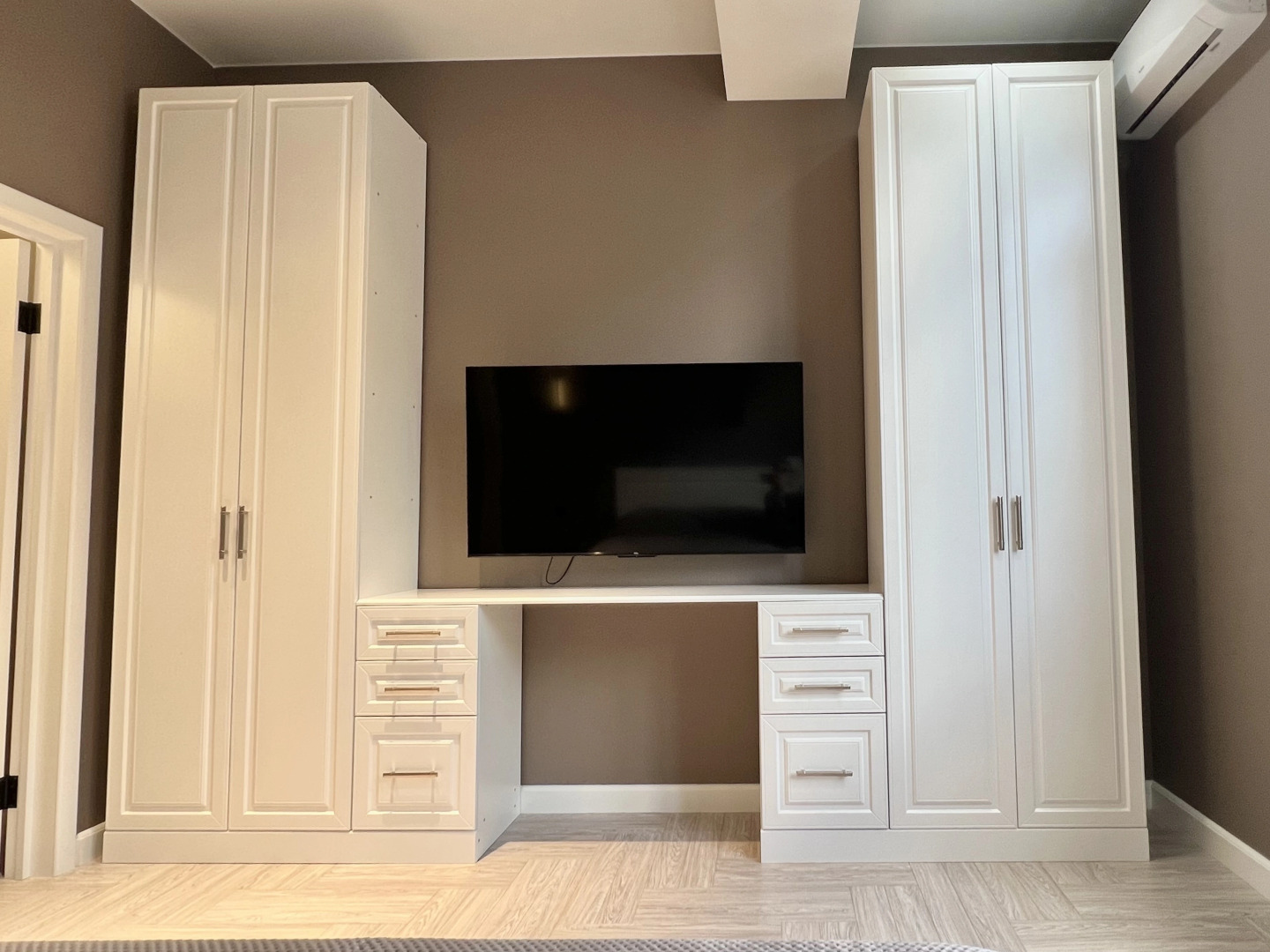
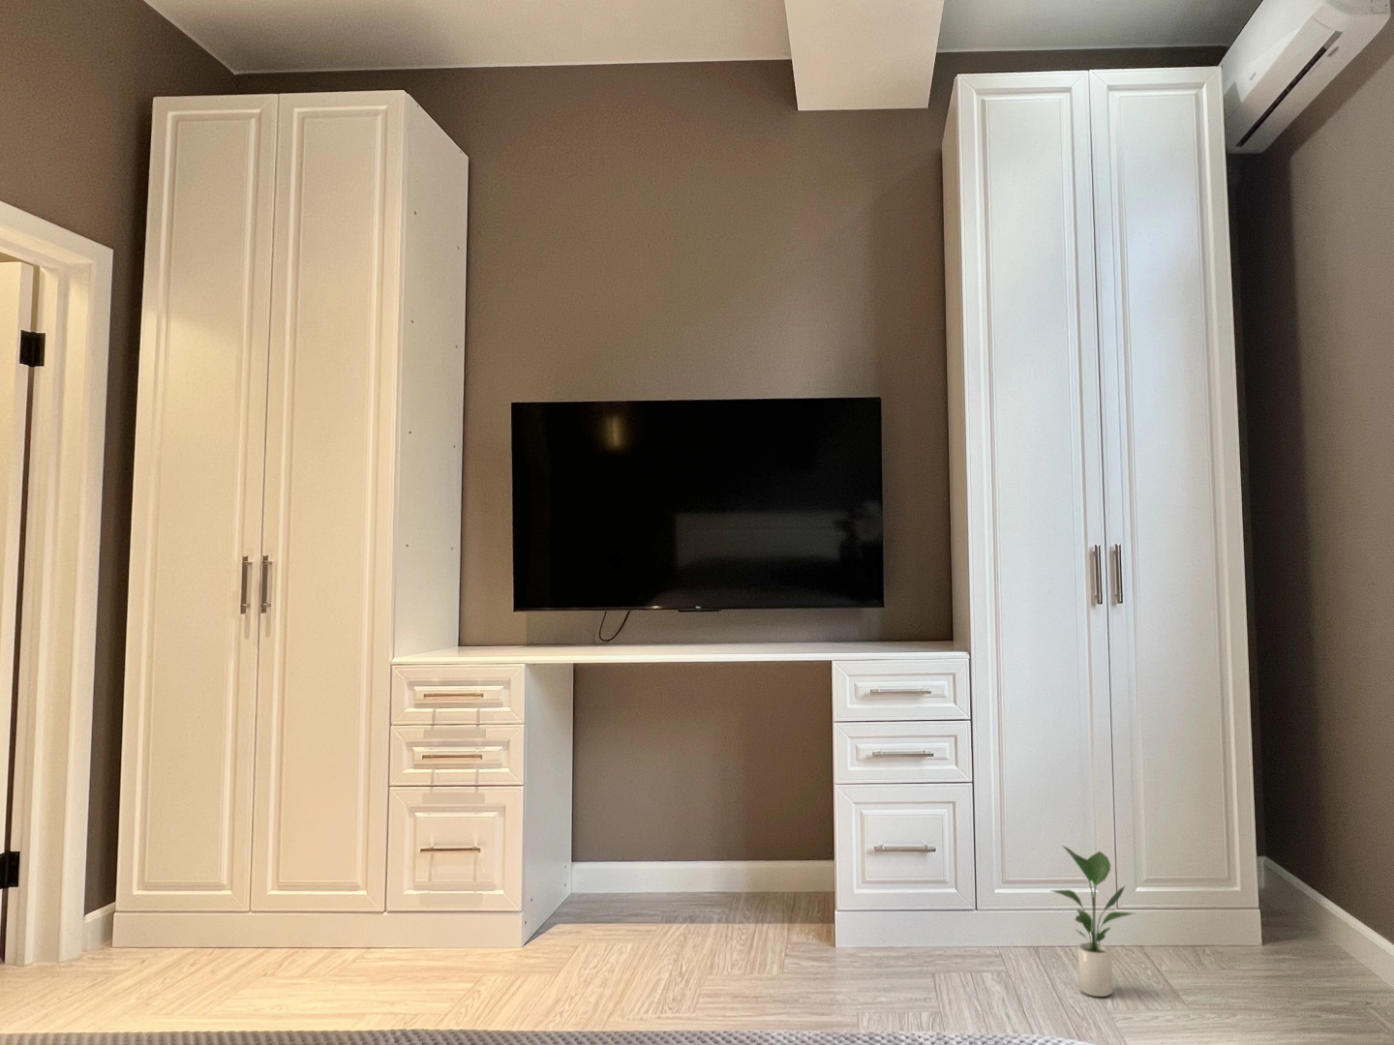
+ potted plant (1099, 919)
